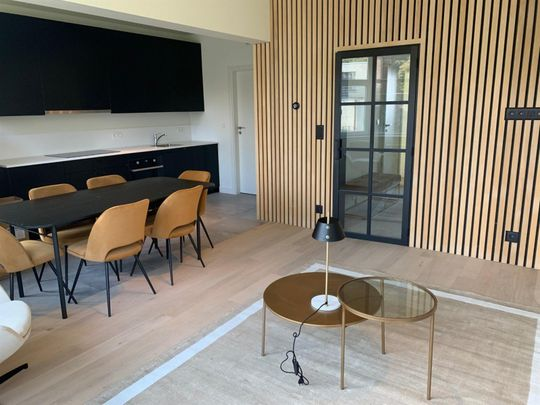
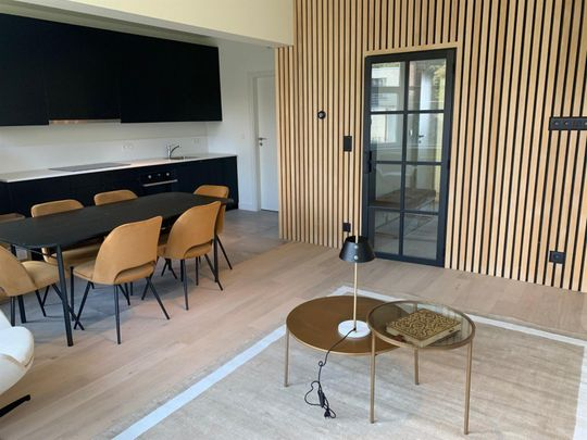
+ book (421, 328)
